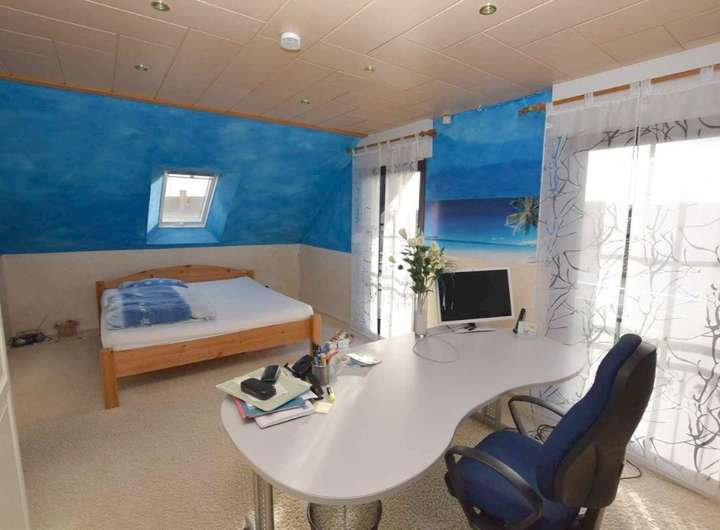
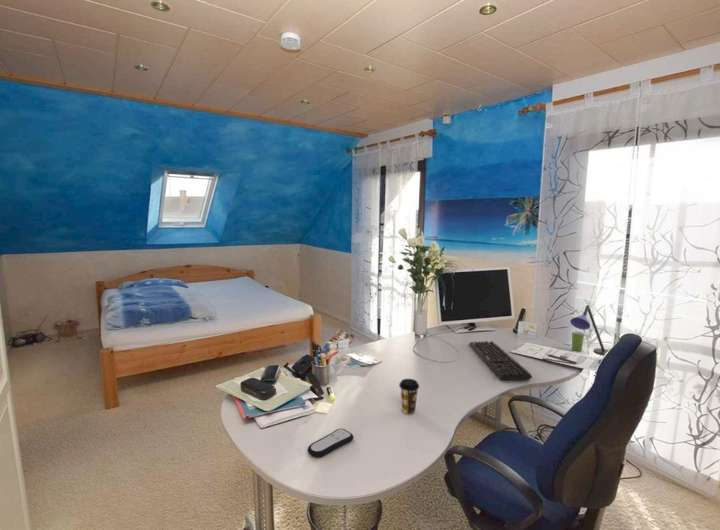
+ desk lamp (573, 331)
+ remote control (330, 442)
+ keyboard (496, 358)
+ coffee cup (408, 396)
